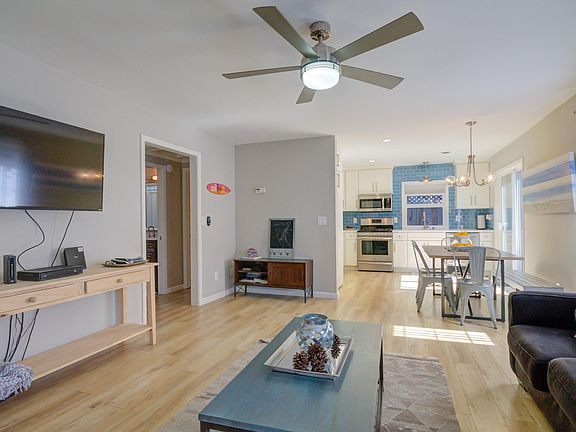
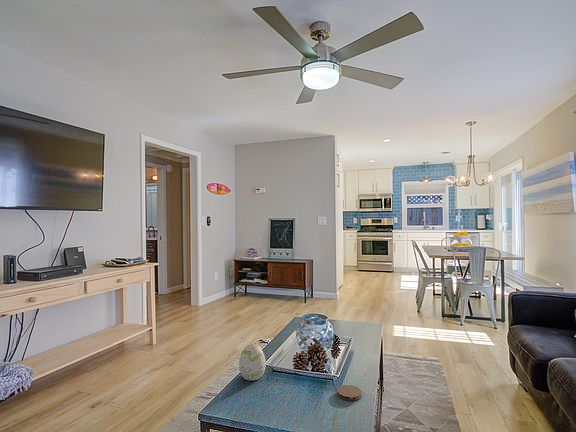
+ decorative egg (252, 360)
+ coaster (349, 392)
